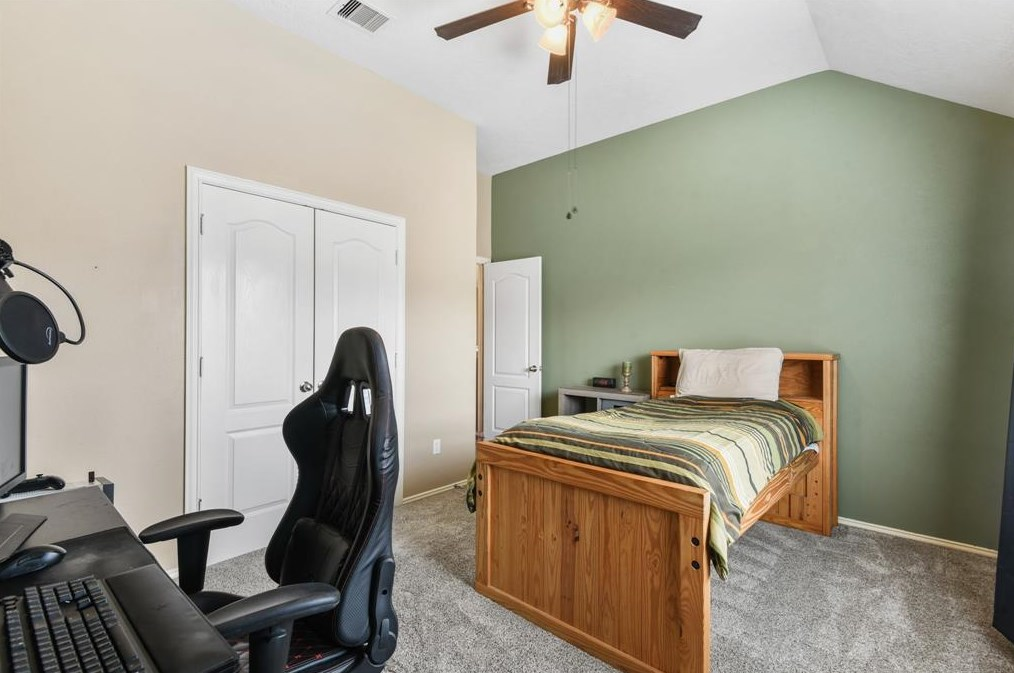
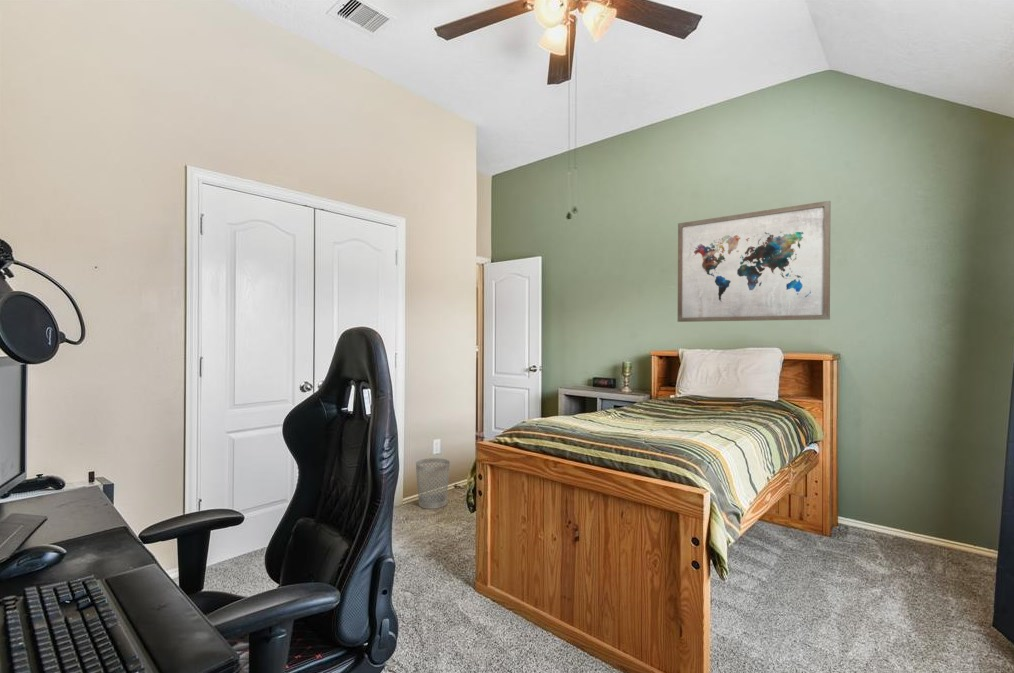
+ wall art (746, 267)
+ wastebasket (432, 483)
